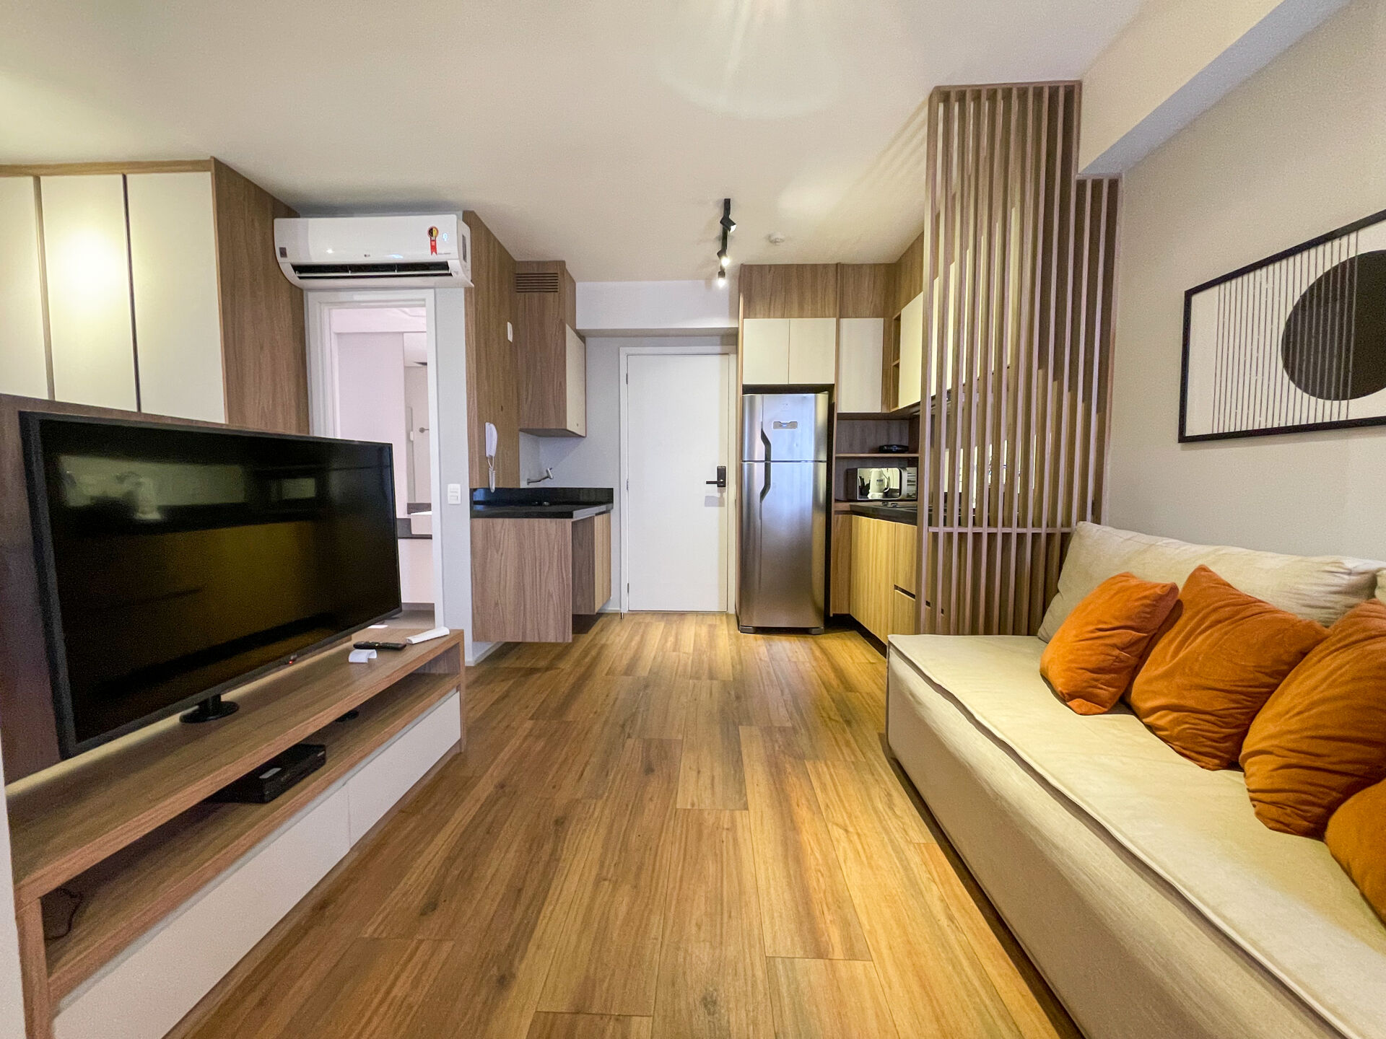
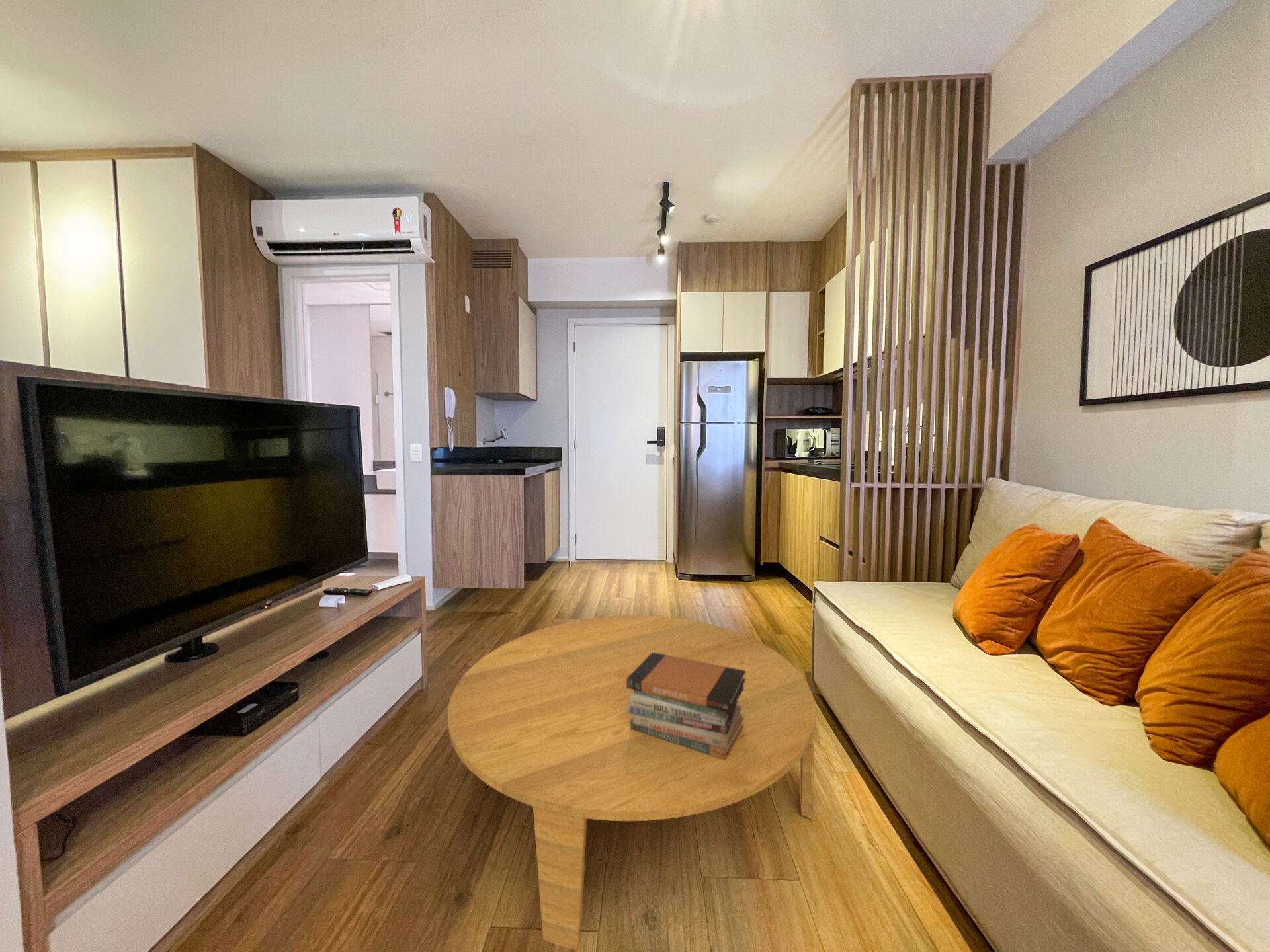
+ book stack (685, 699)
+ coffee table (630, 725)
